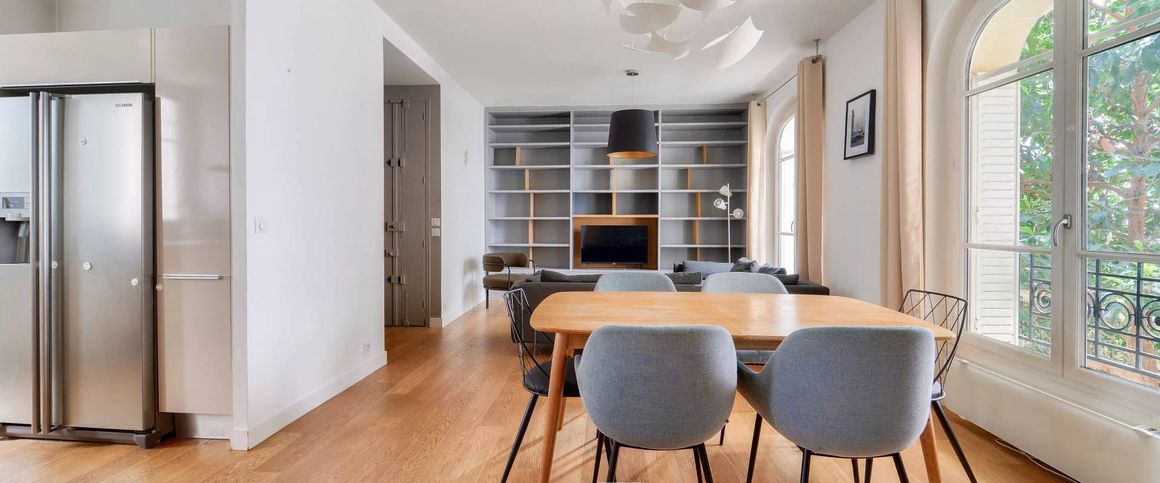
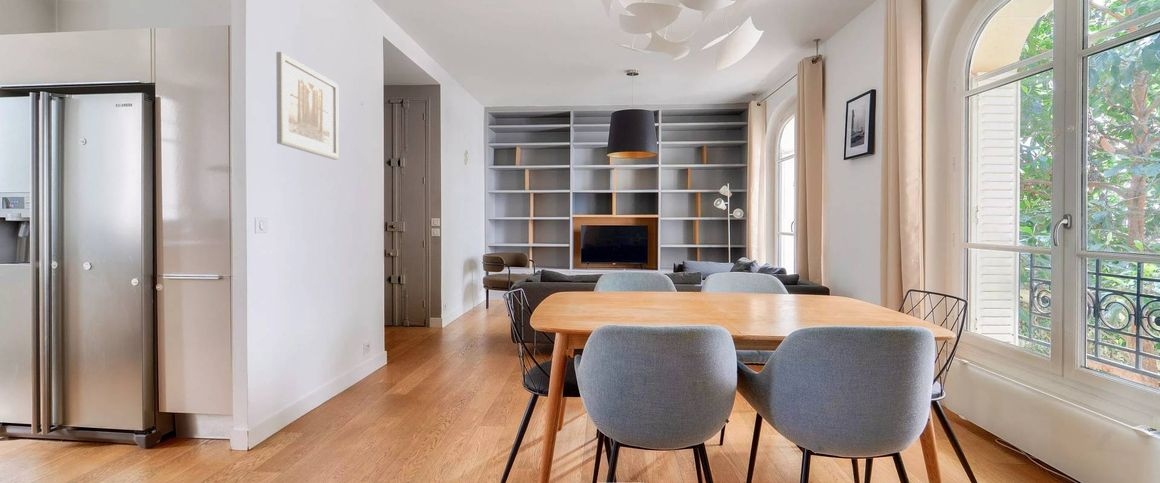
+ wall art (310, 111)
